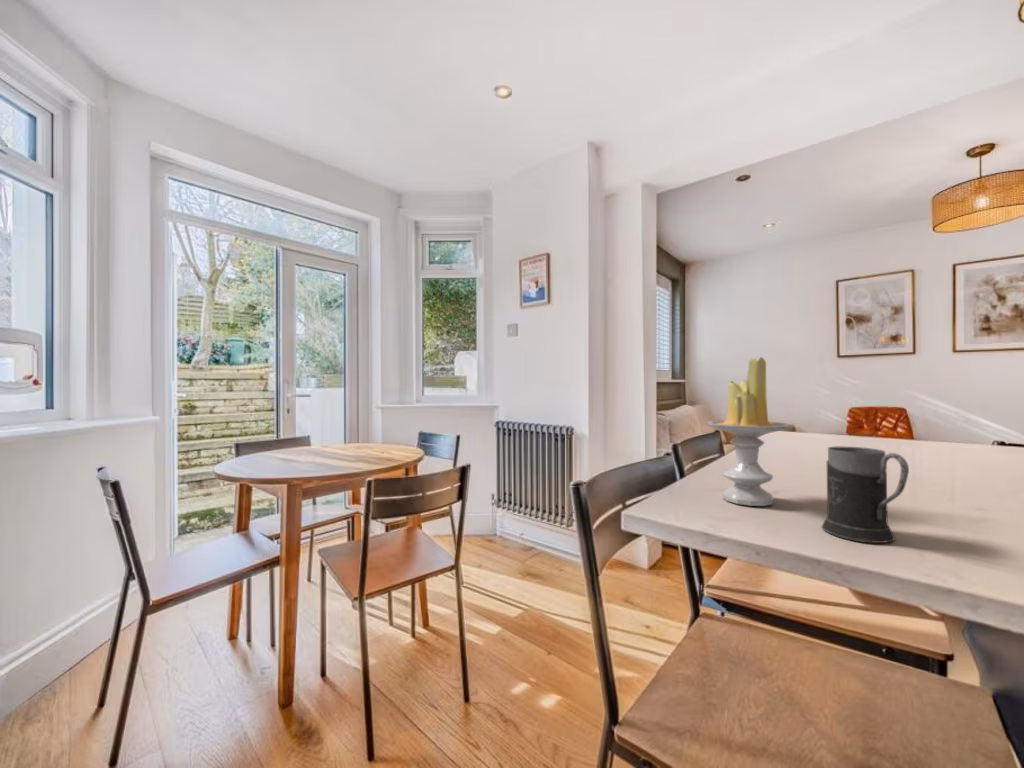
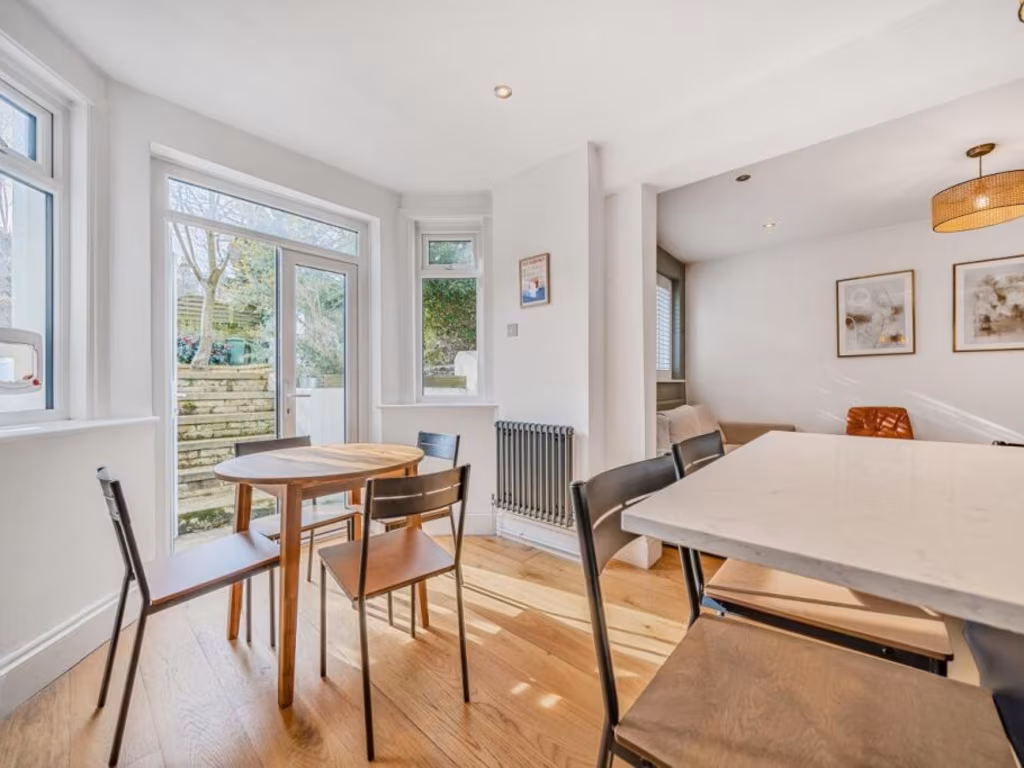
- mug (866, 492)
- candle (746, 428)
